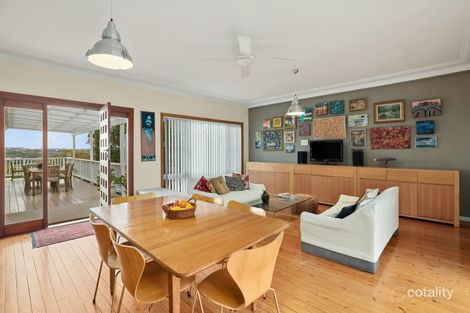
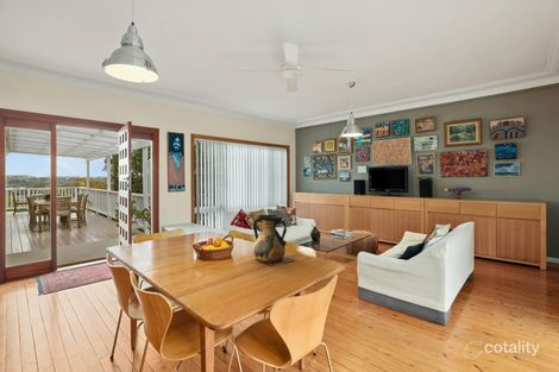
+ vase (271, 238)
